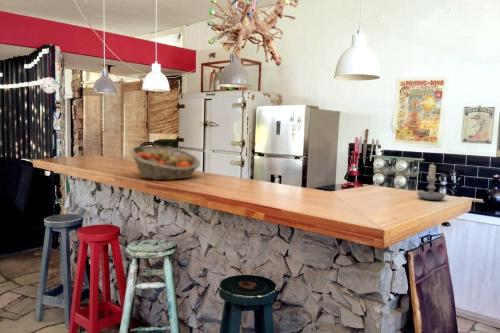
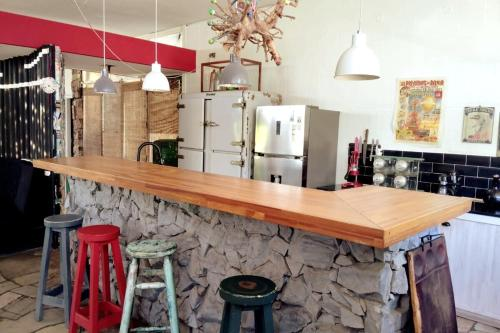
- candle (431, 181)
- fruit basket (165, 162)
